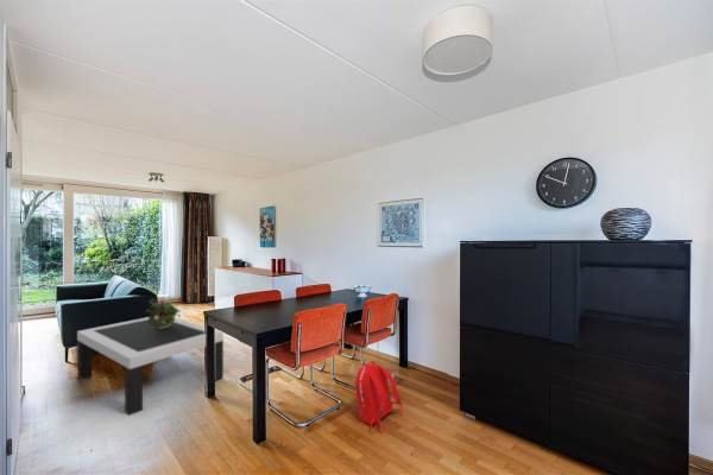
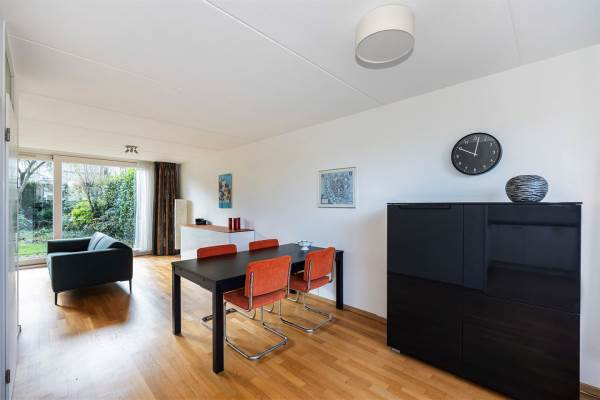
- potted plant (164, 311)
- backpack (377, 390)
- coffee table (150, 354)
